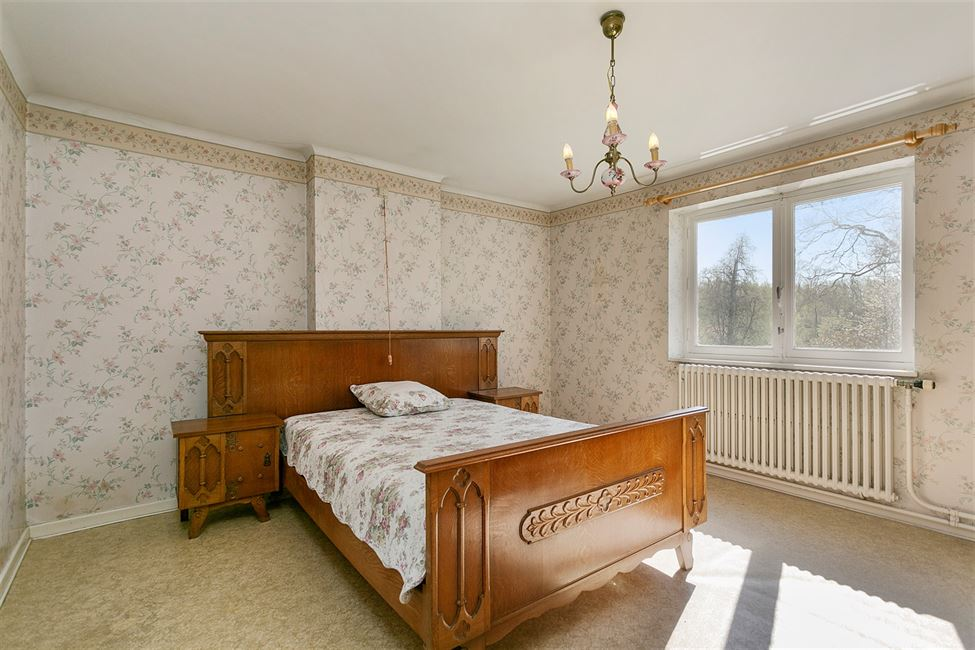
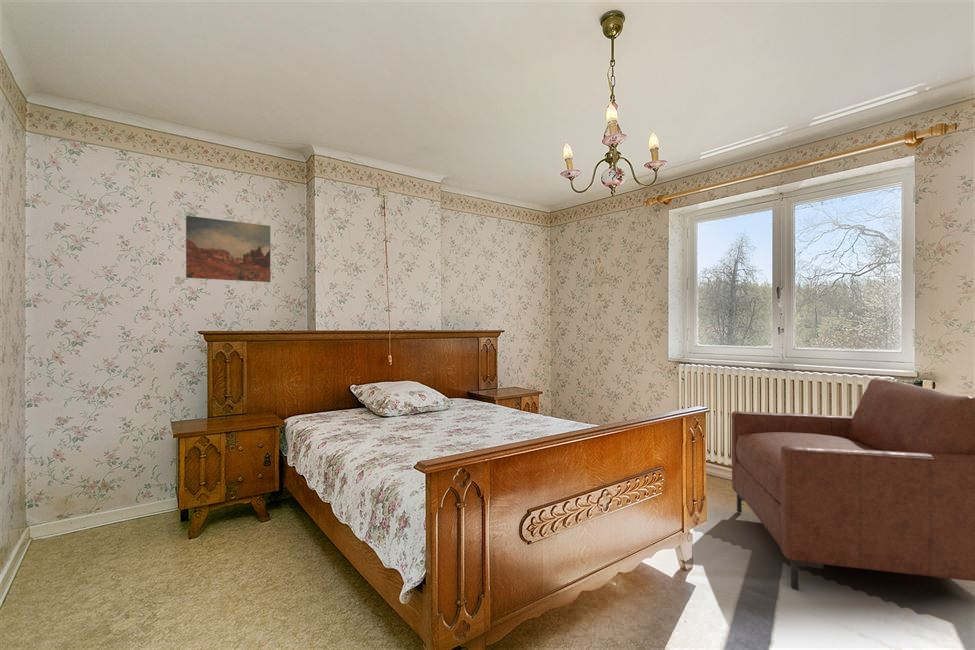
+ wall art (230, 250)
+ chair (844, 467)
